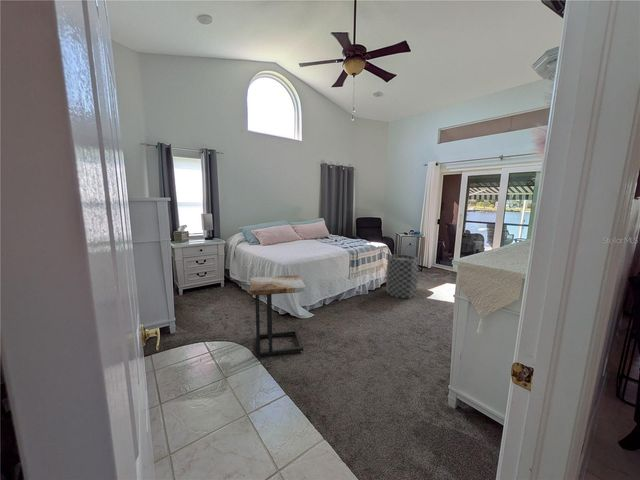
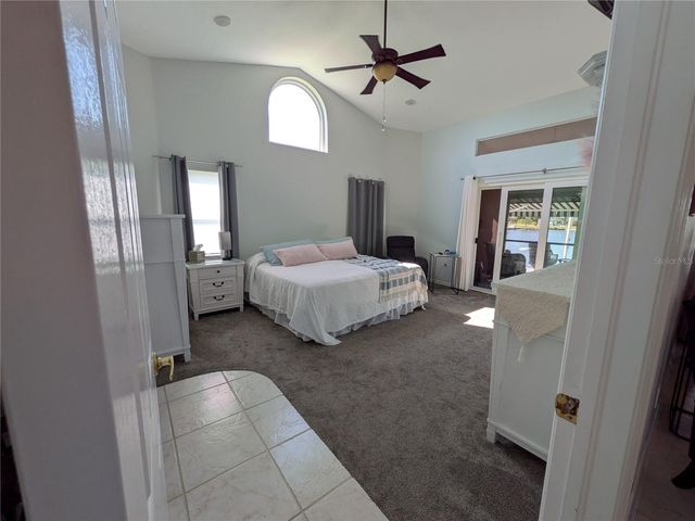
- side table (271, 313)
- trash can (401, 275)
